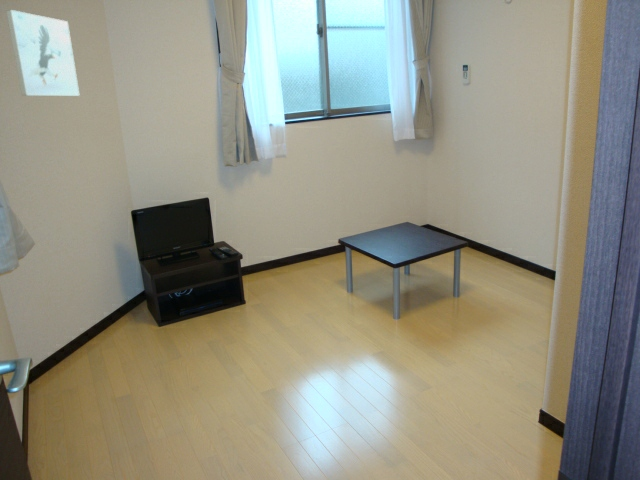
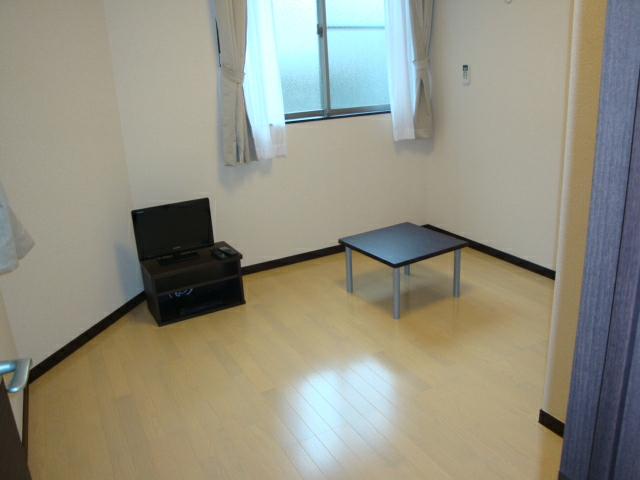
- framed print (45, 56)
